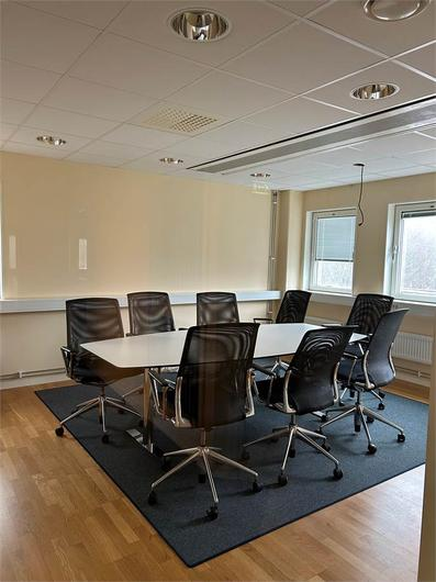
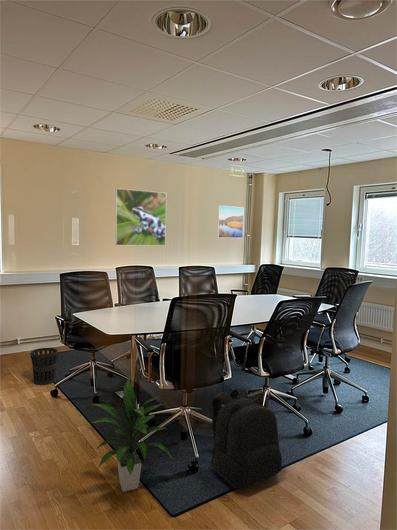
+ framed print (230, 222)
+ indoor plant (133, 437)
+ wastebasket (44, 366)
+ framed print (141, 218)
+ backpack (242, 434)
